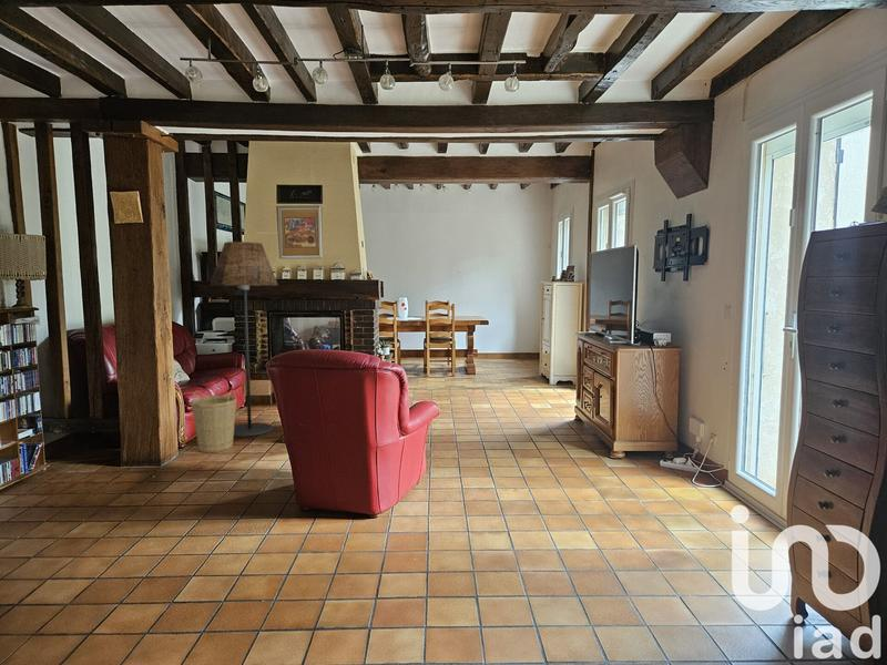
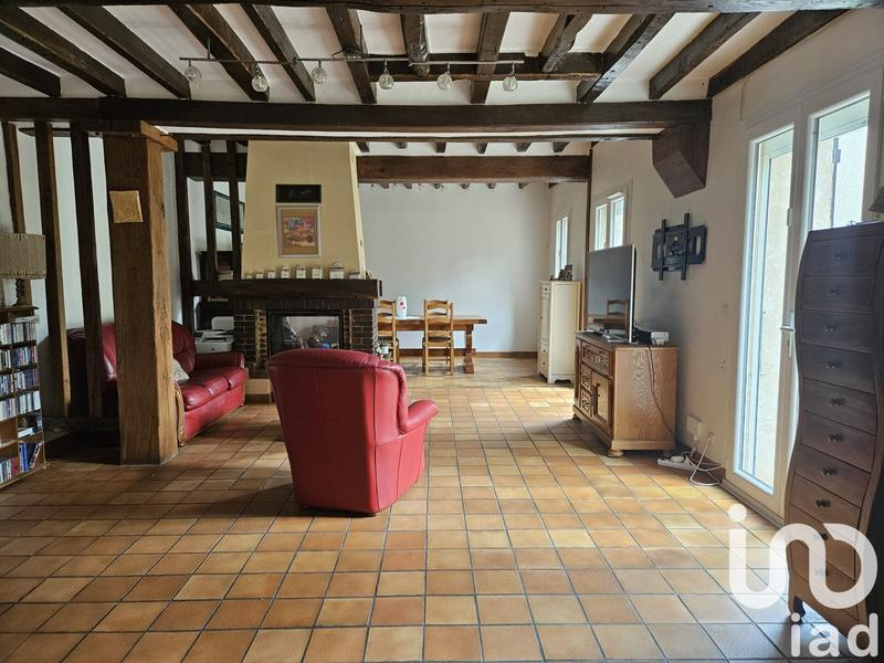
- floor lamp (246, 338)
- basket (214, 419)
